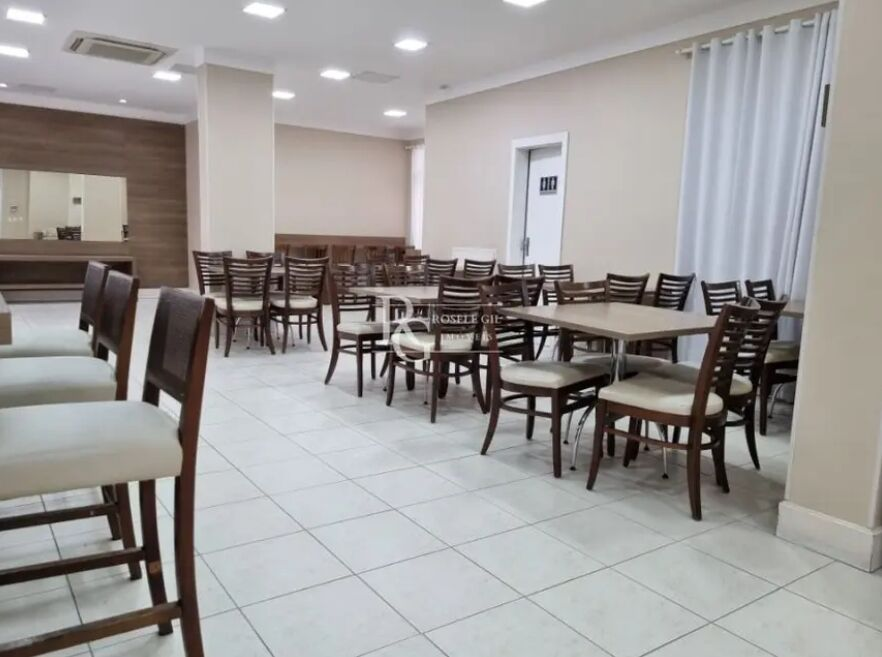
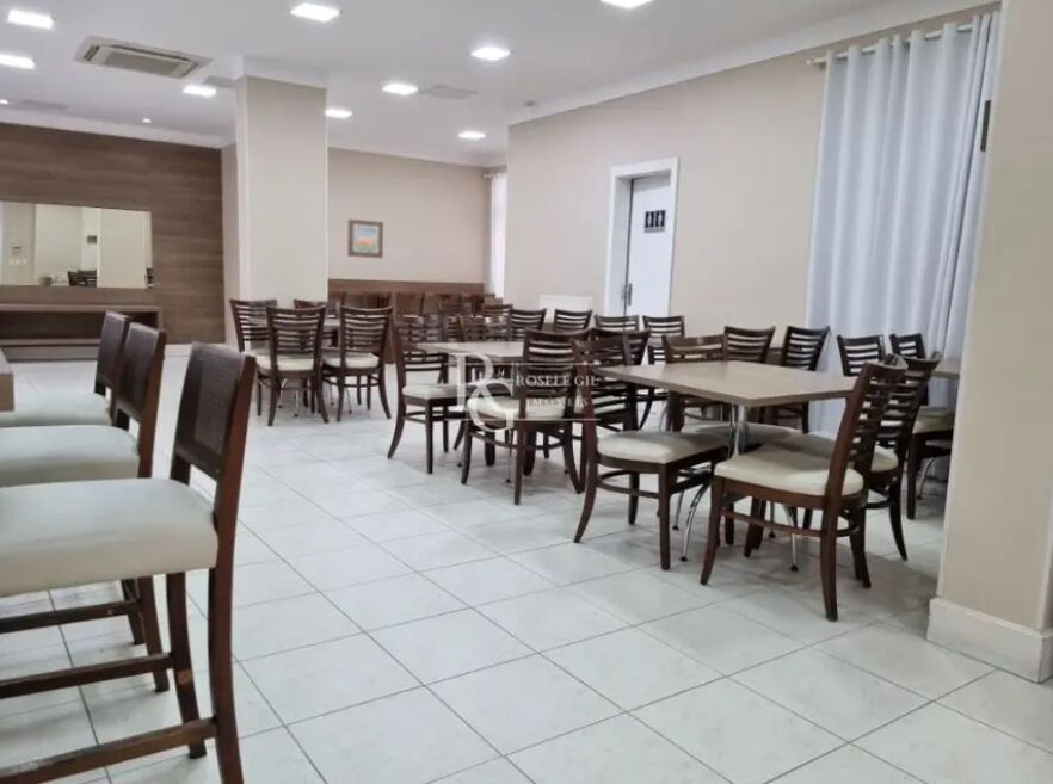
+ wall art (365, 239)
